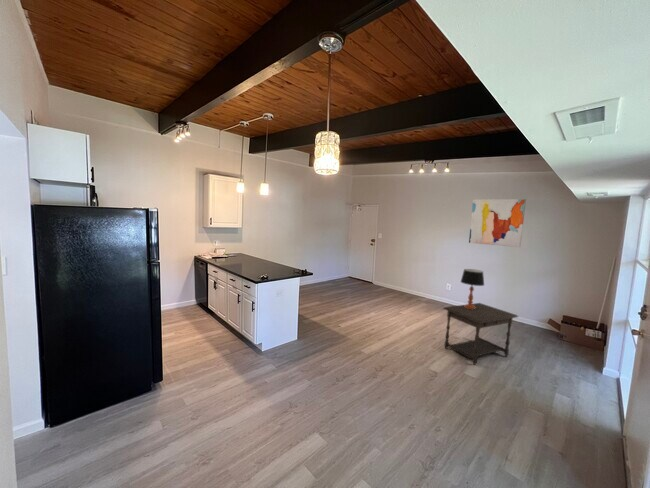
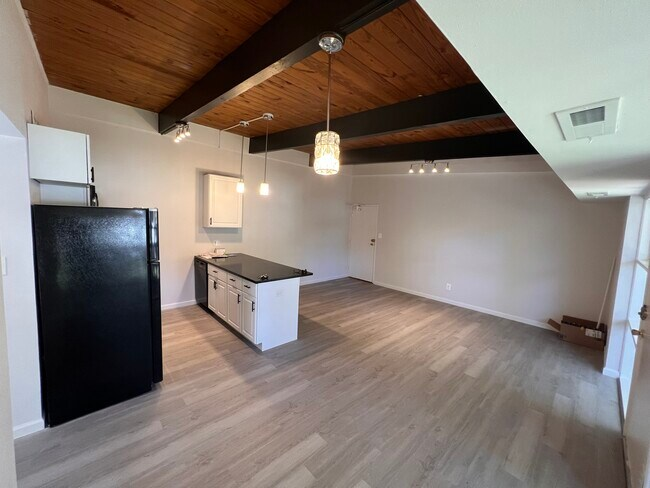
- side table (477, 331)
- wall art (495, 222)
- table lamp (471, 289)
